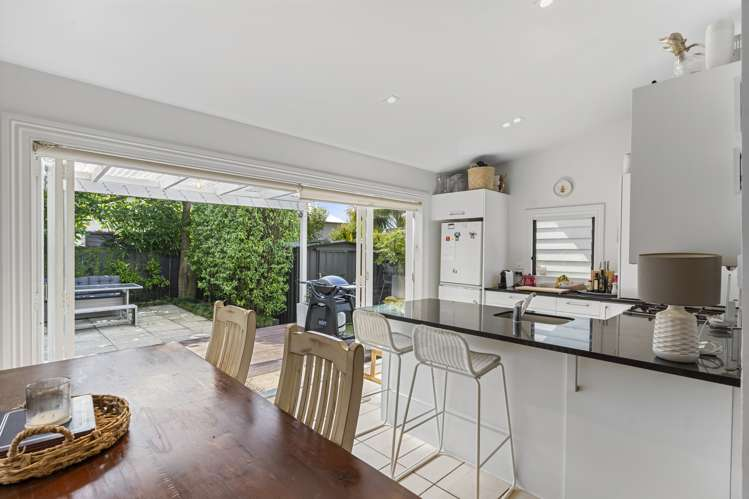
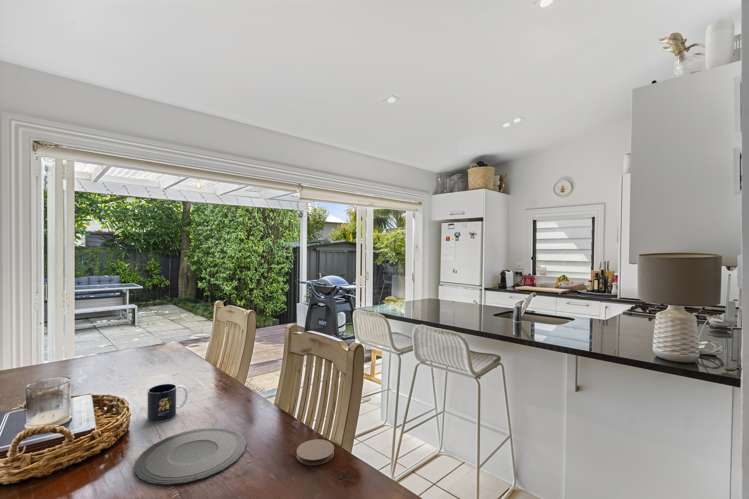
+ coaster (315, 451)
+ plate (193, 452)
+ mug (168, 400)
